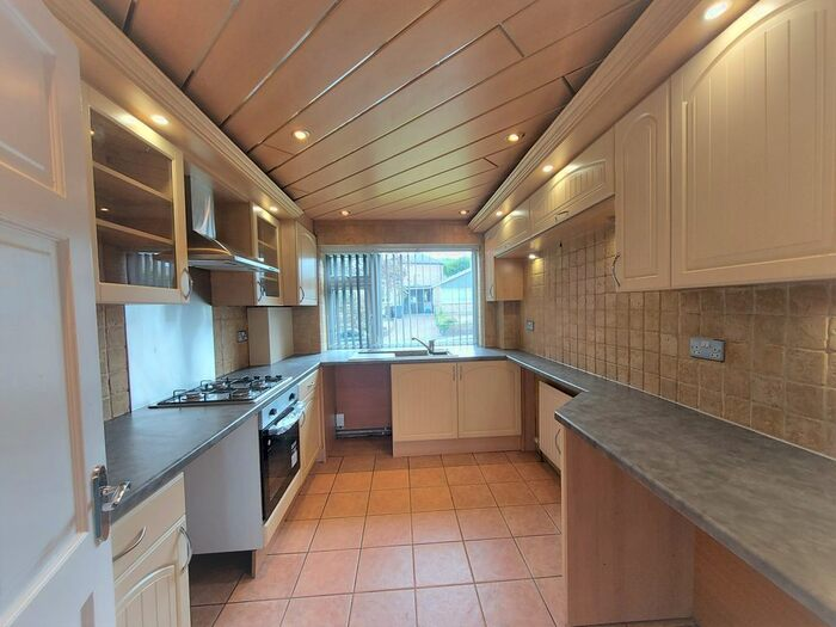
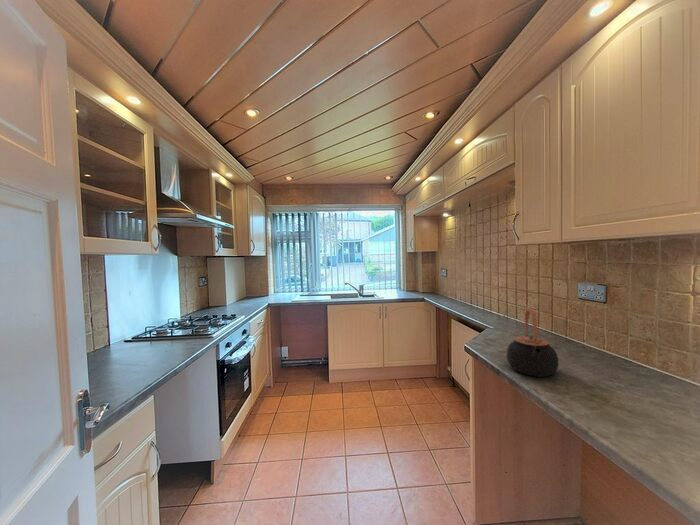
+ teapot (532, 339)
